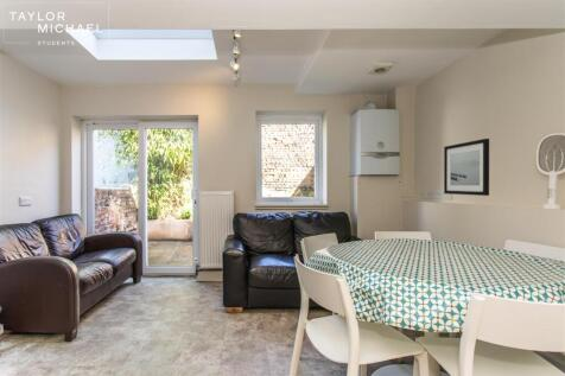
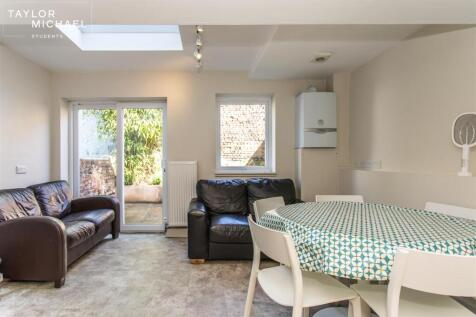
- wall art (464, 168)
